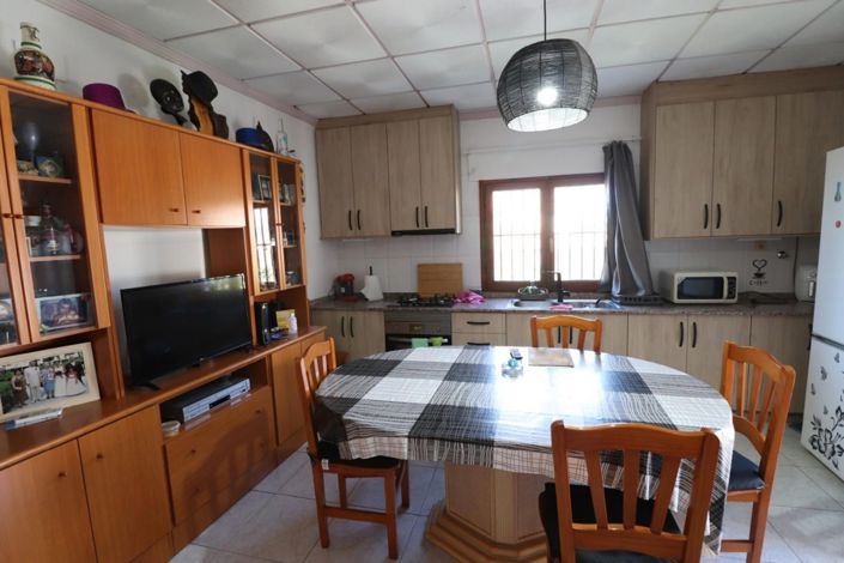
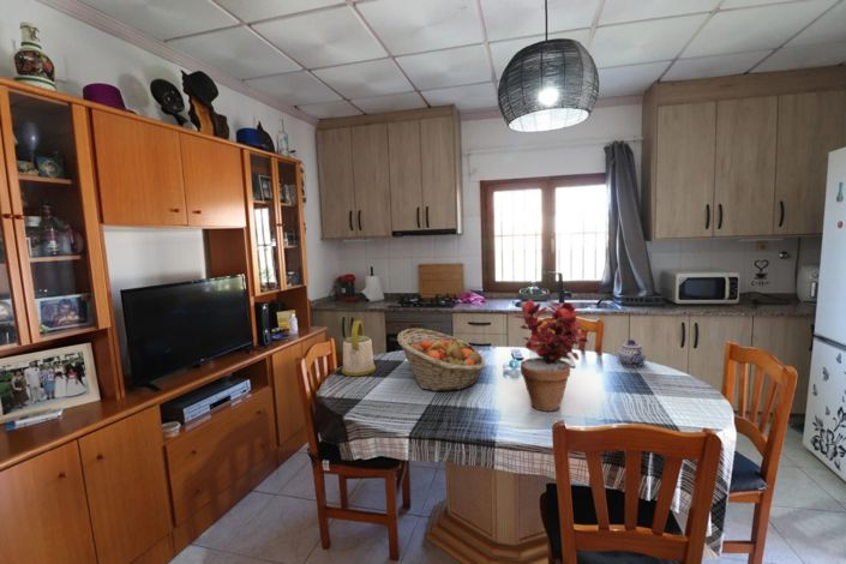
+ kettle (356, 346)
+ potted plant (550, 352)
+ fruit basket (440, 355)
+ teapot (631, 352)
